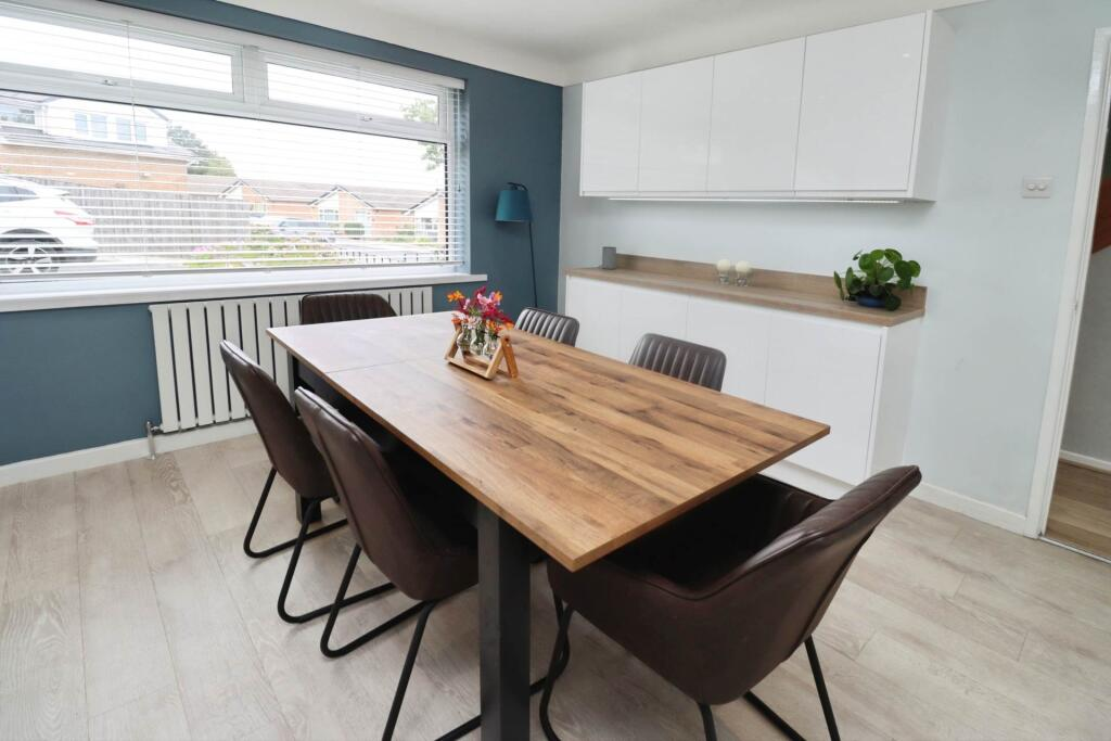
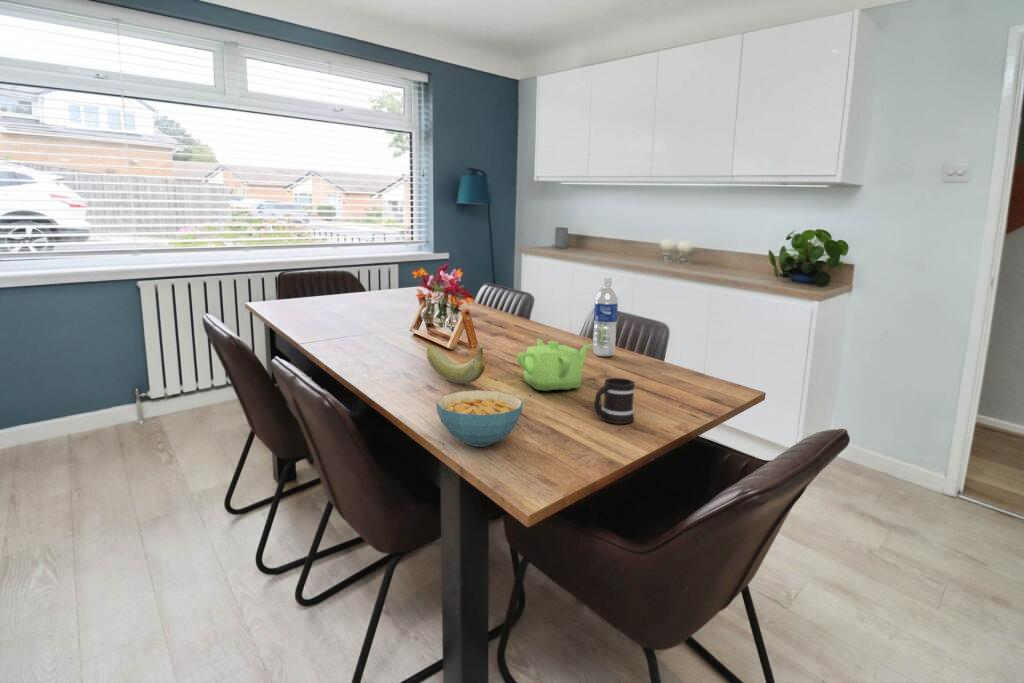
+ cereal bowl (479, 422)
+ water bottle (605, 317)
+ banana (455, 362)
+ teapot (554, 363)
+ mug (613, 400)
